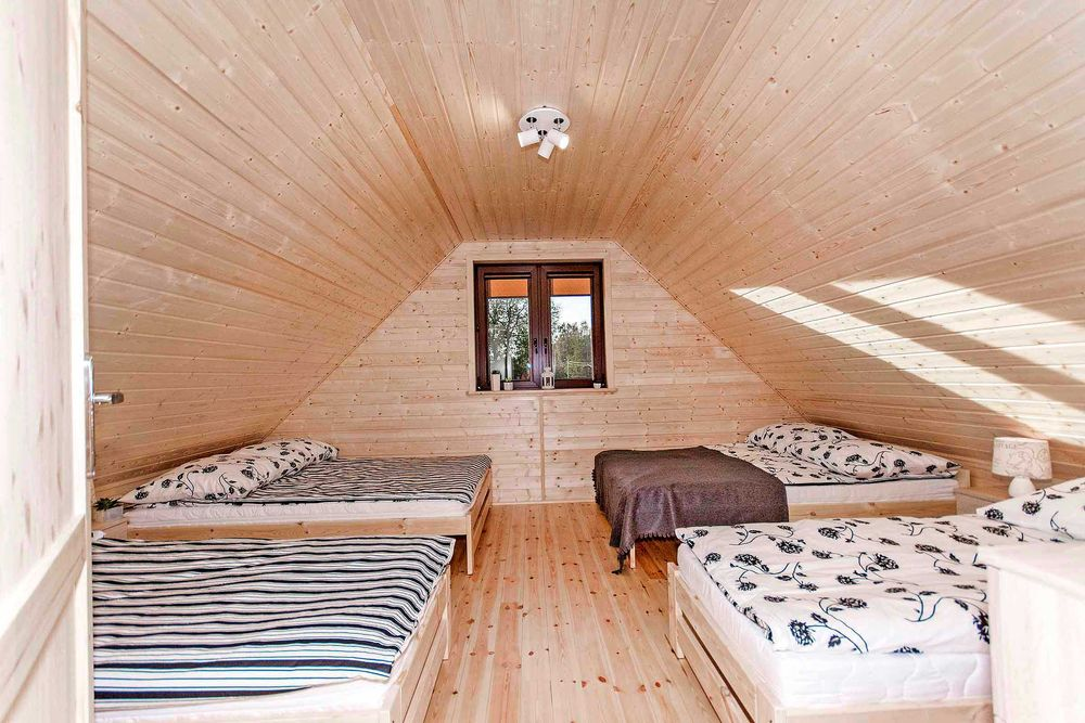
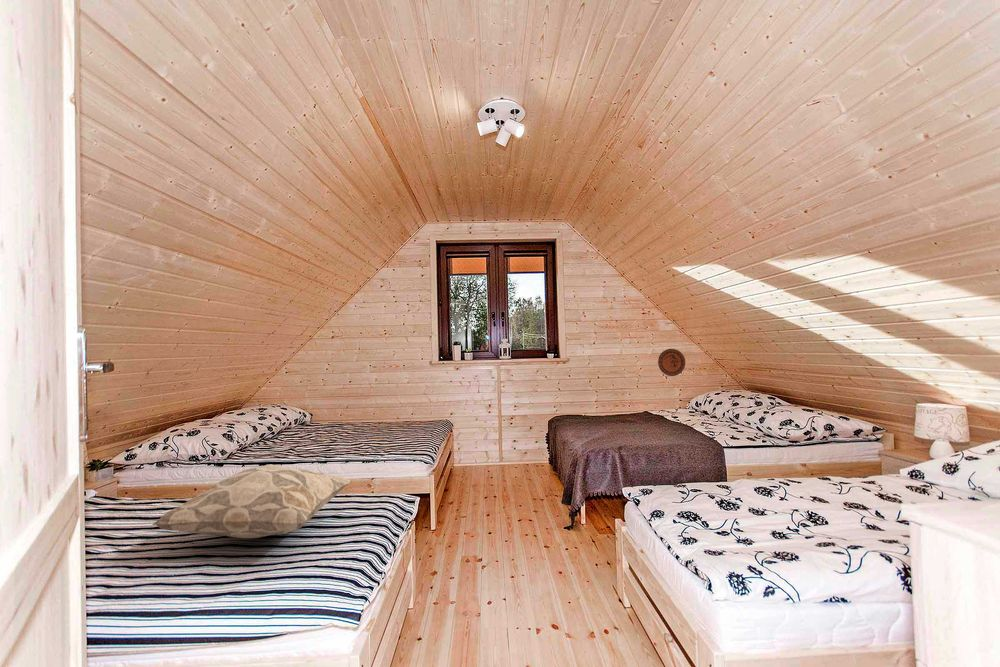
+ decorative pillow (263, 500)
+ decorative plate (671, 362)
